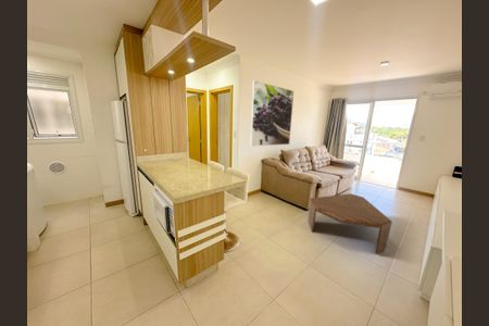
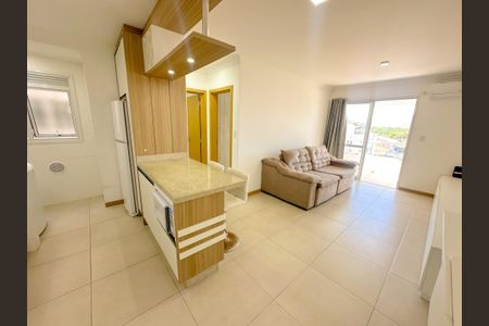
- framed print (273, 116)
- coffee table (346, 216)
